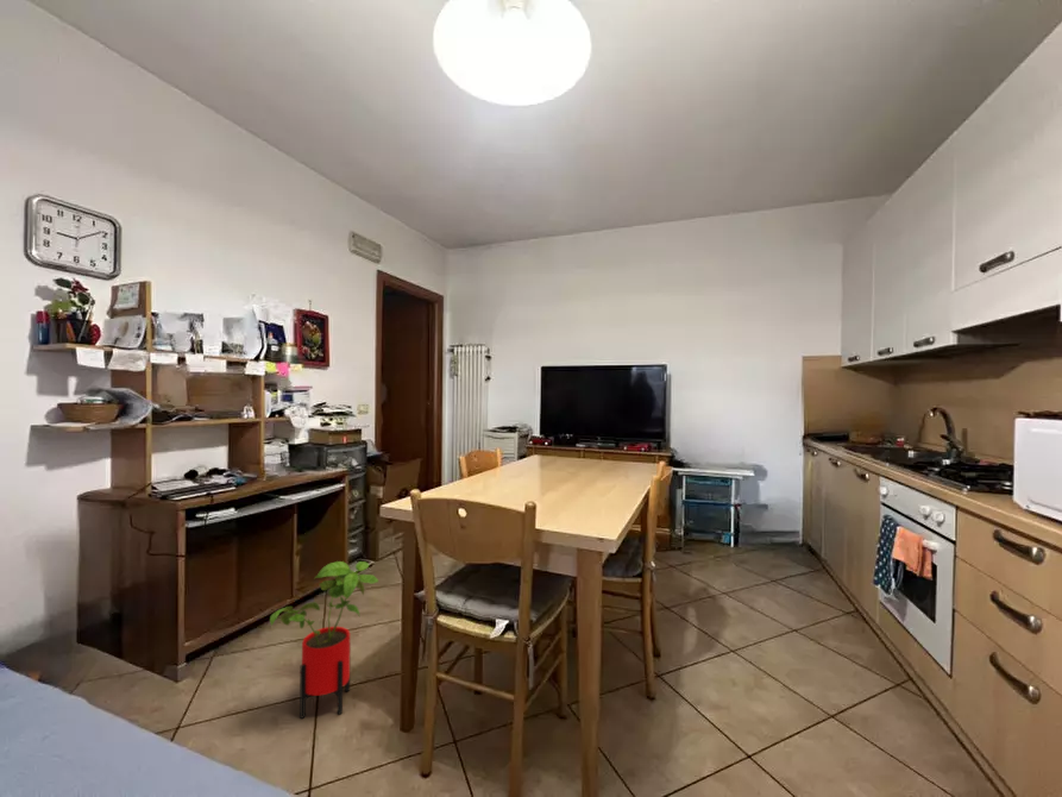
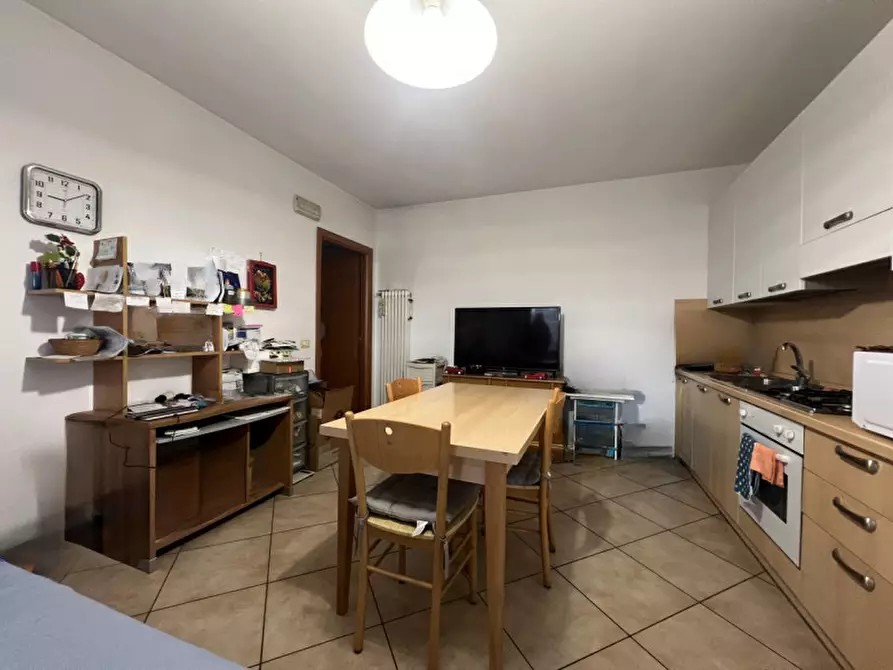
- house plant (327, 632)
